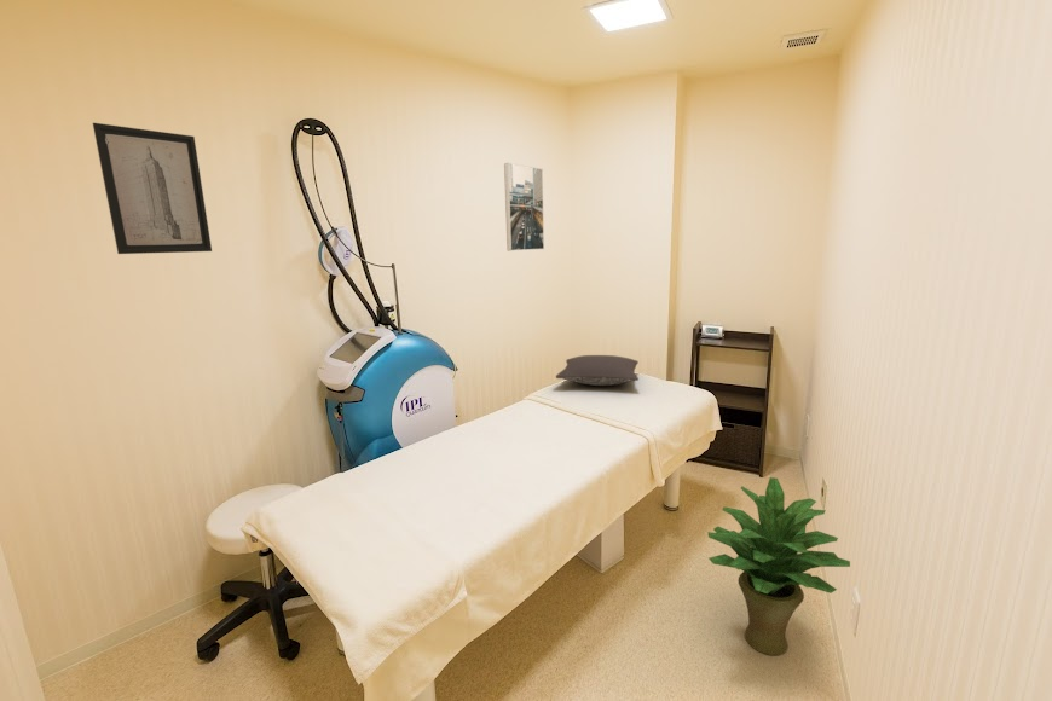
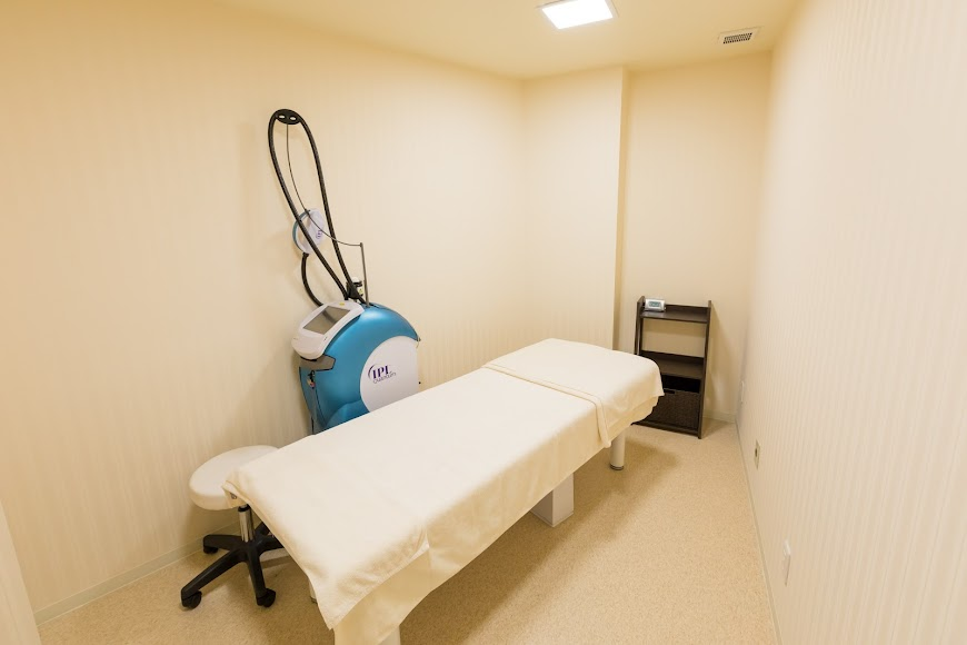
- pillow (599, 369)
- potted plant (773, 569)
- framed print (525, 208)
- wall art (157, 192)
